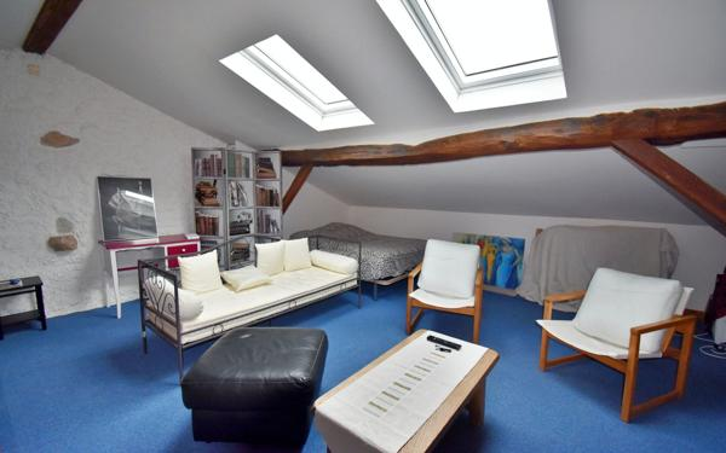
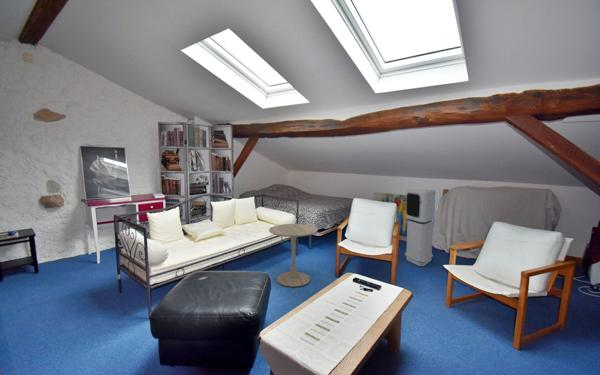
+ air purifier (422, 226)
+ side table (293, 254)
